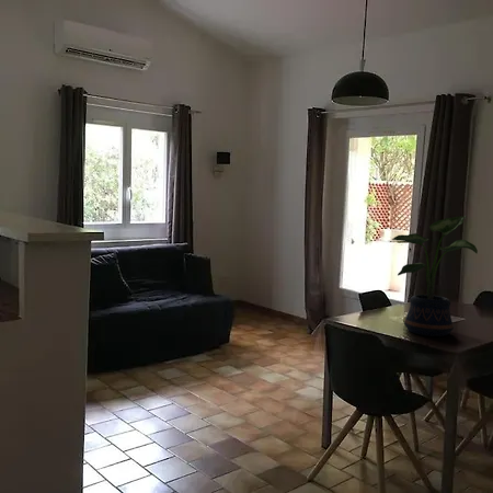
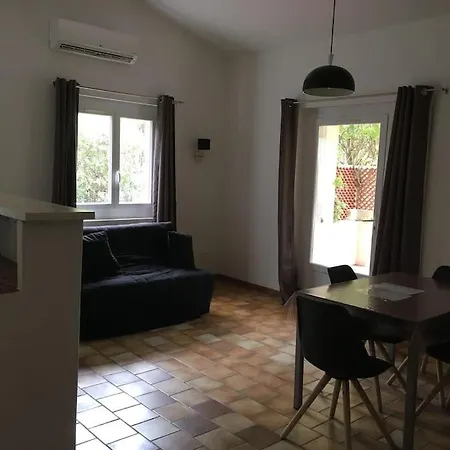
- potted plant (435, 275)
